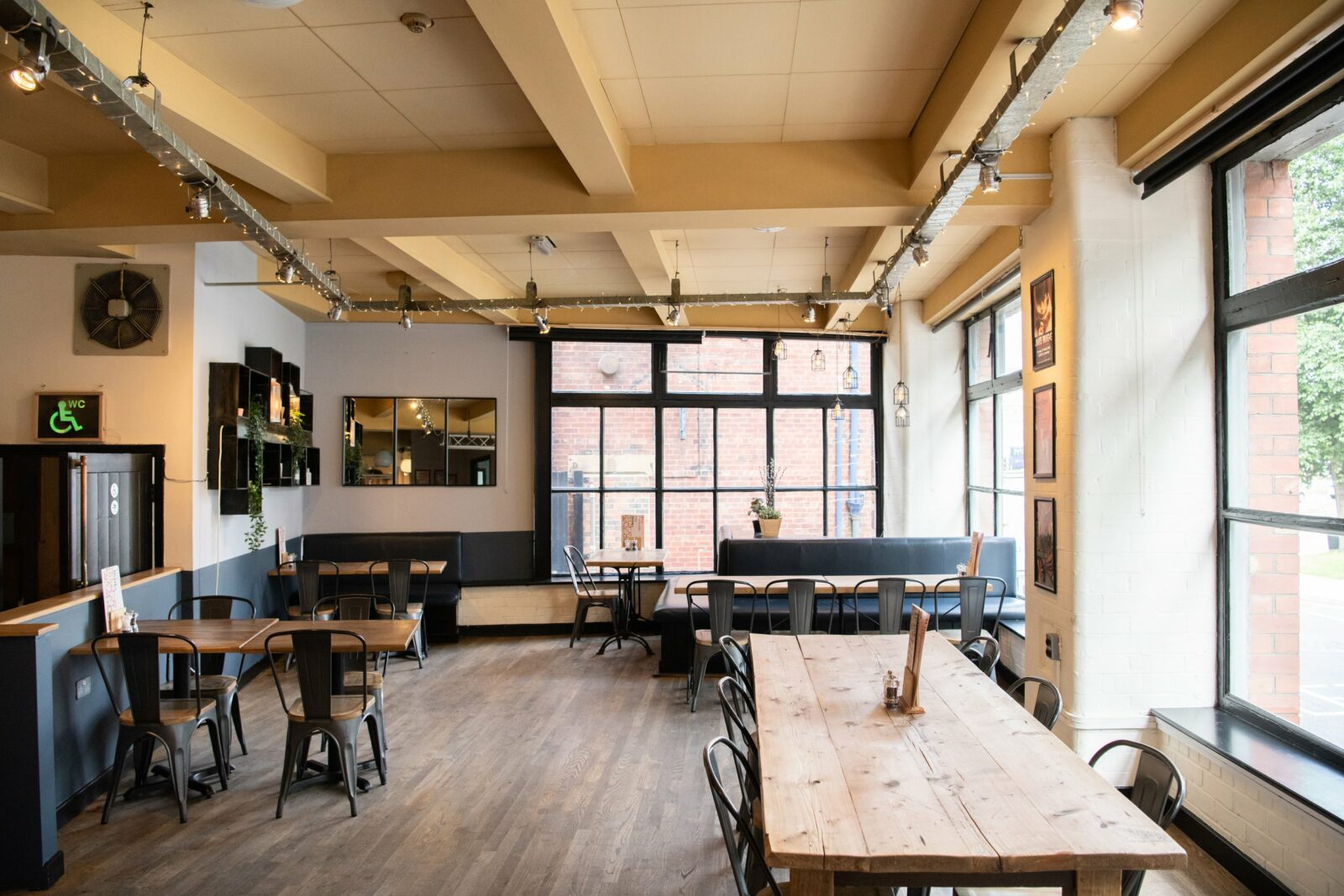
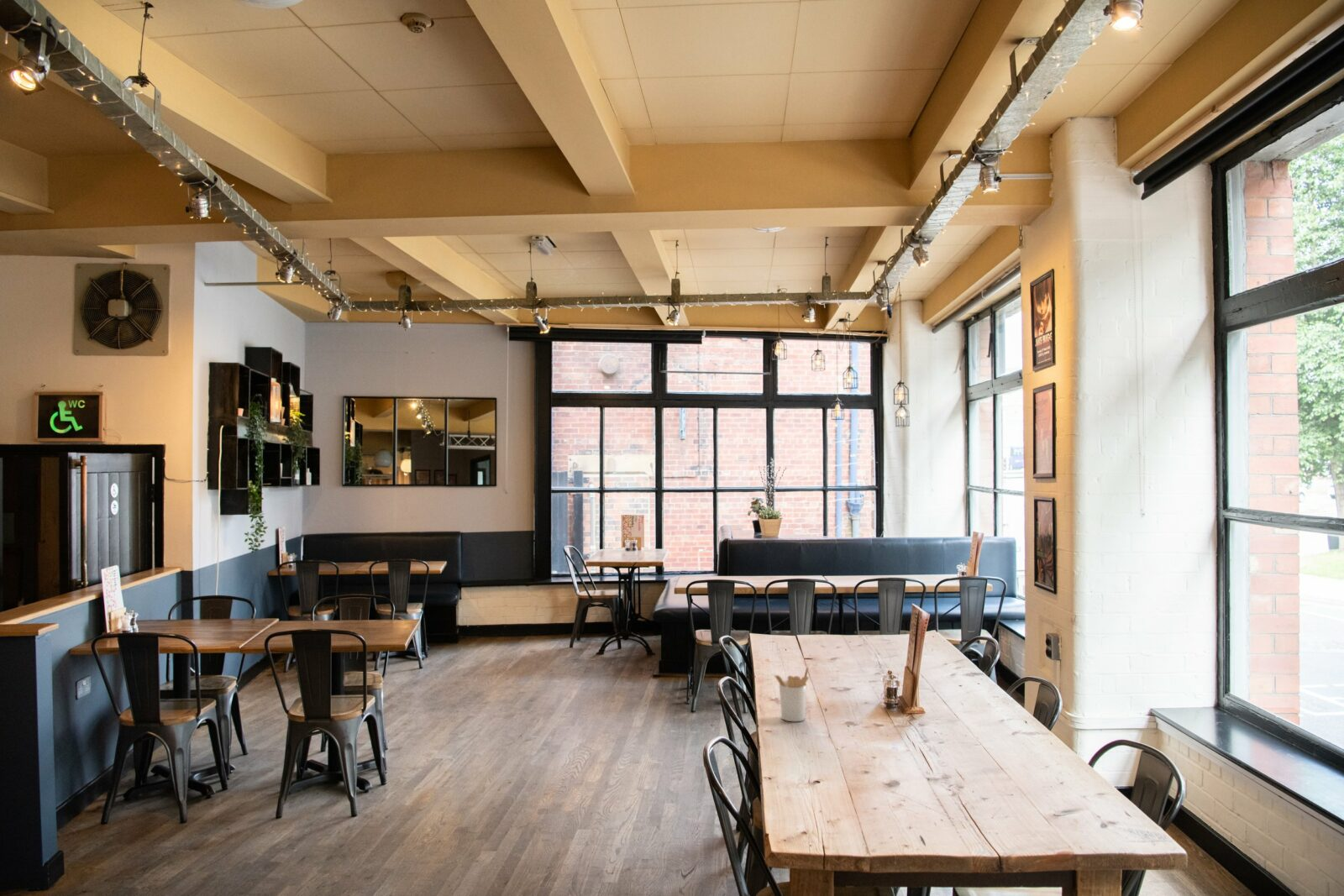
+ utensil holder (795, 694)
